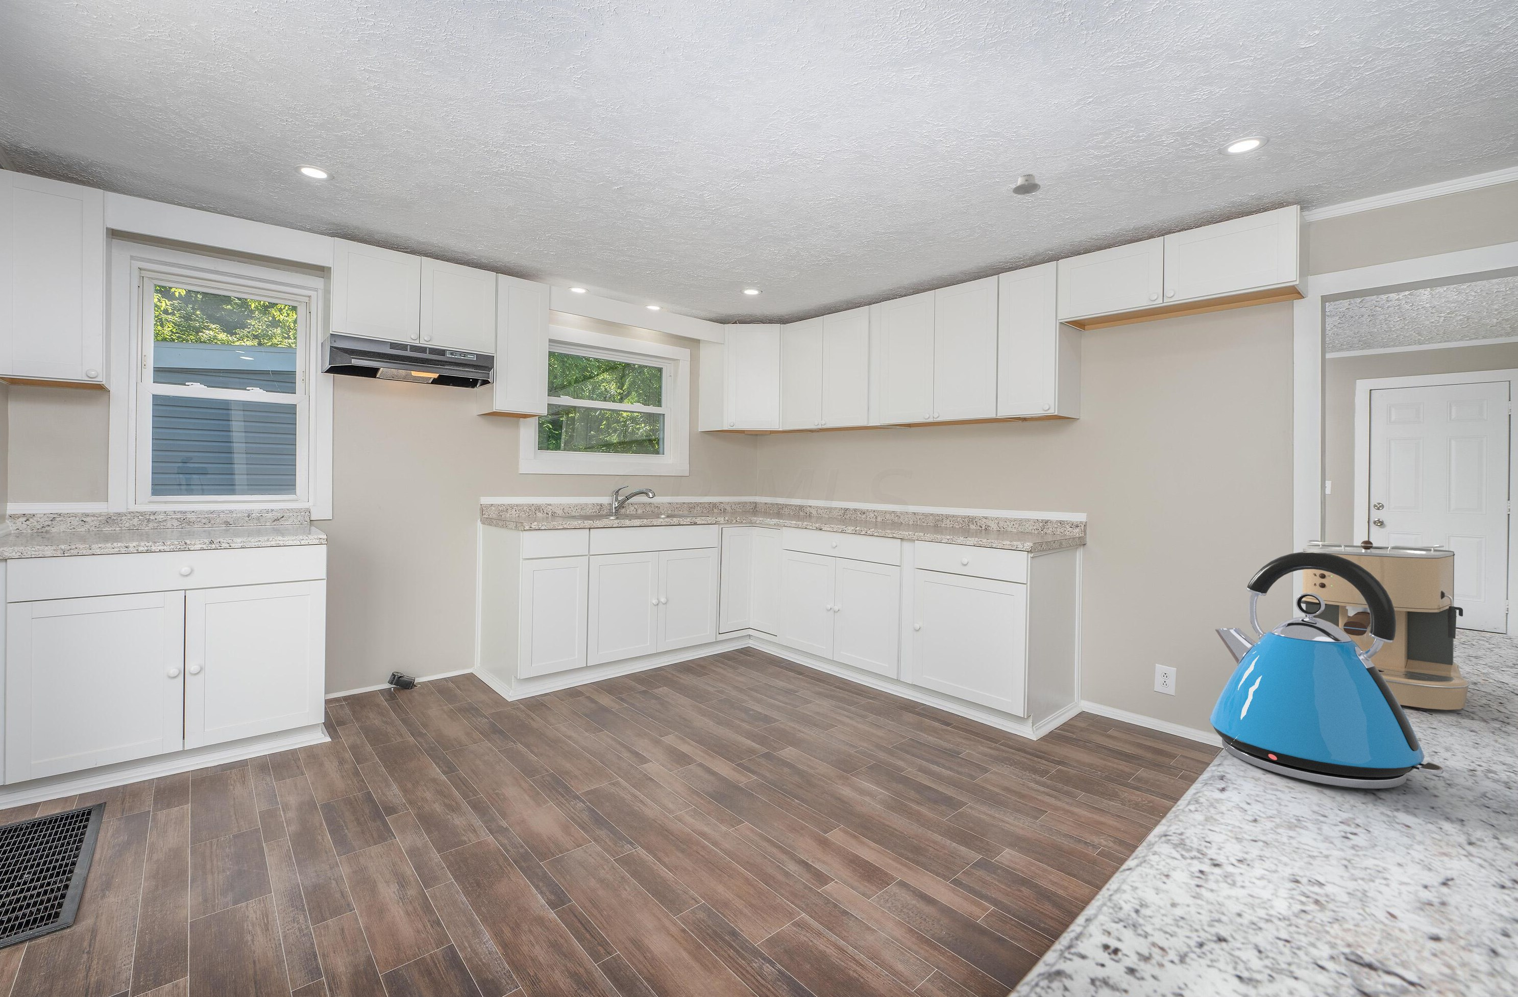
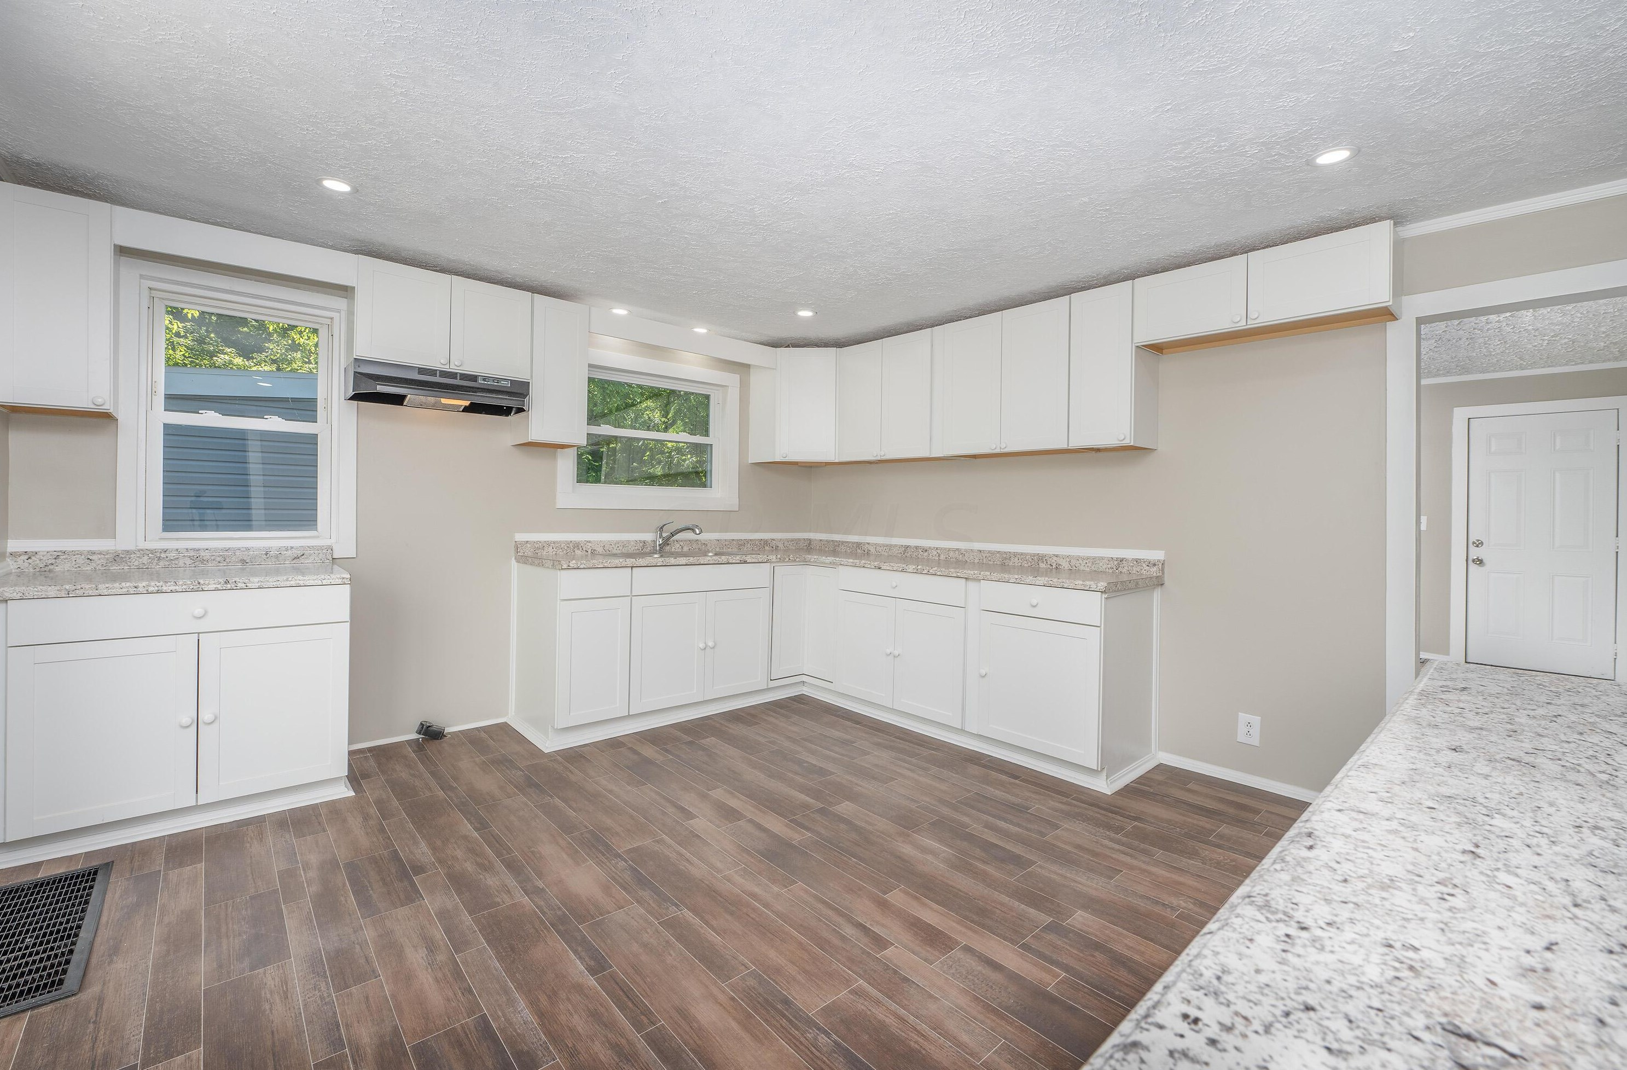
- recessed light (1027, 184)
- kettle (1316, 657)
- coffee maker (1370, 613)
